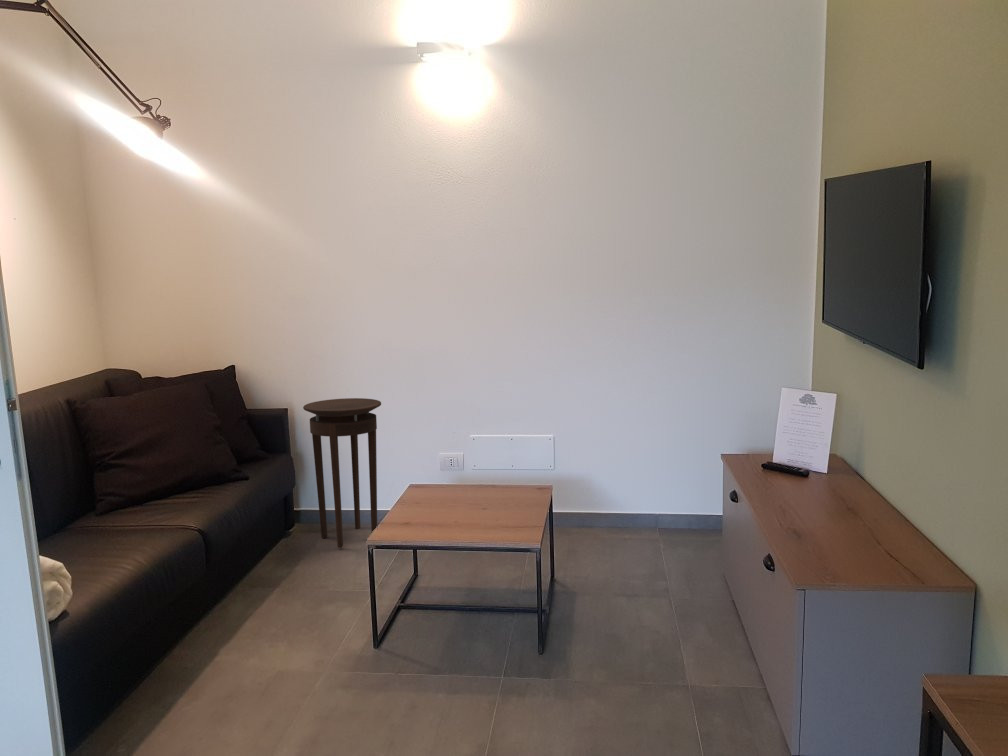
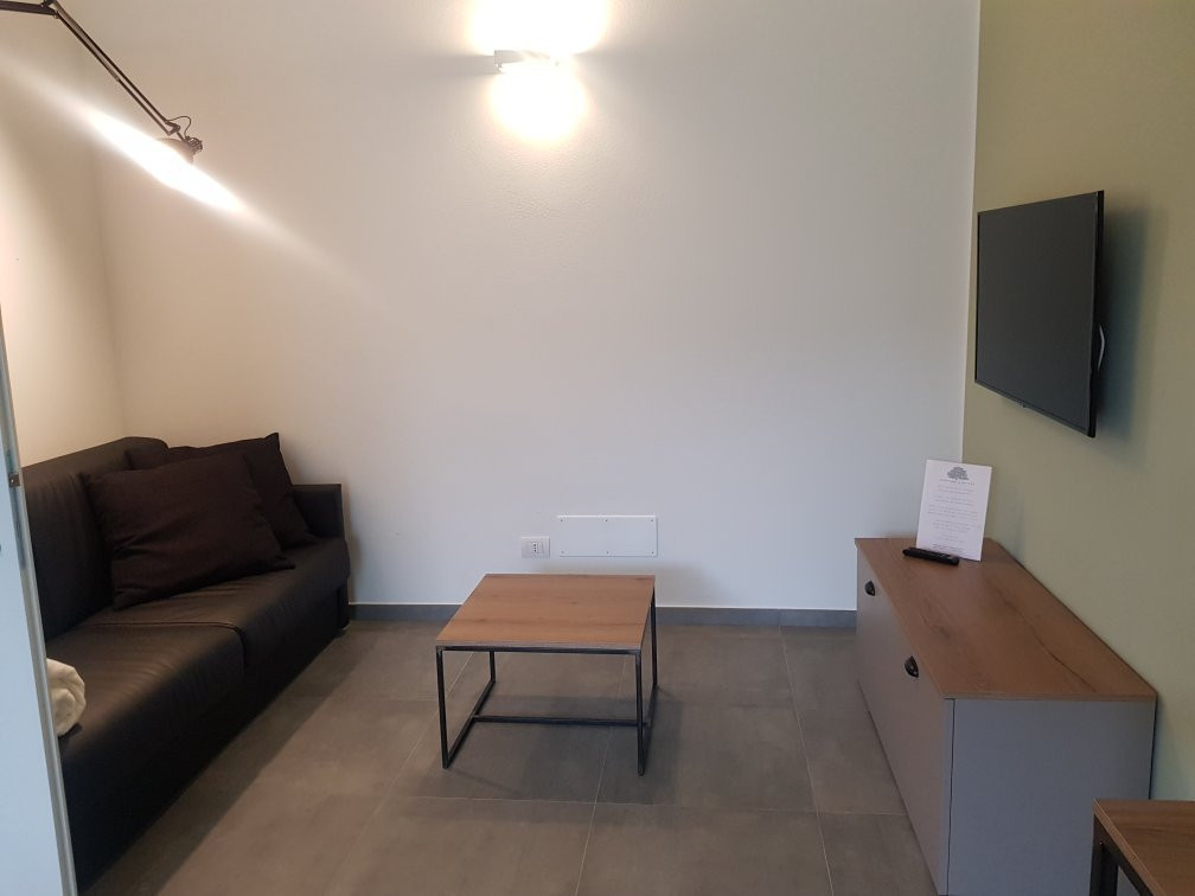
- stool (352, 471)
